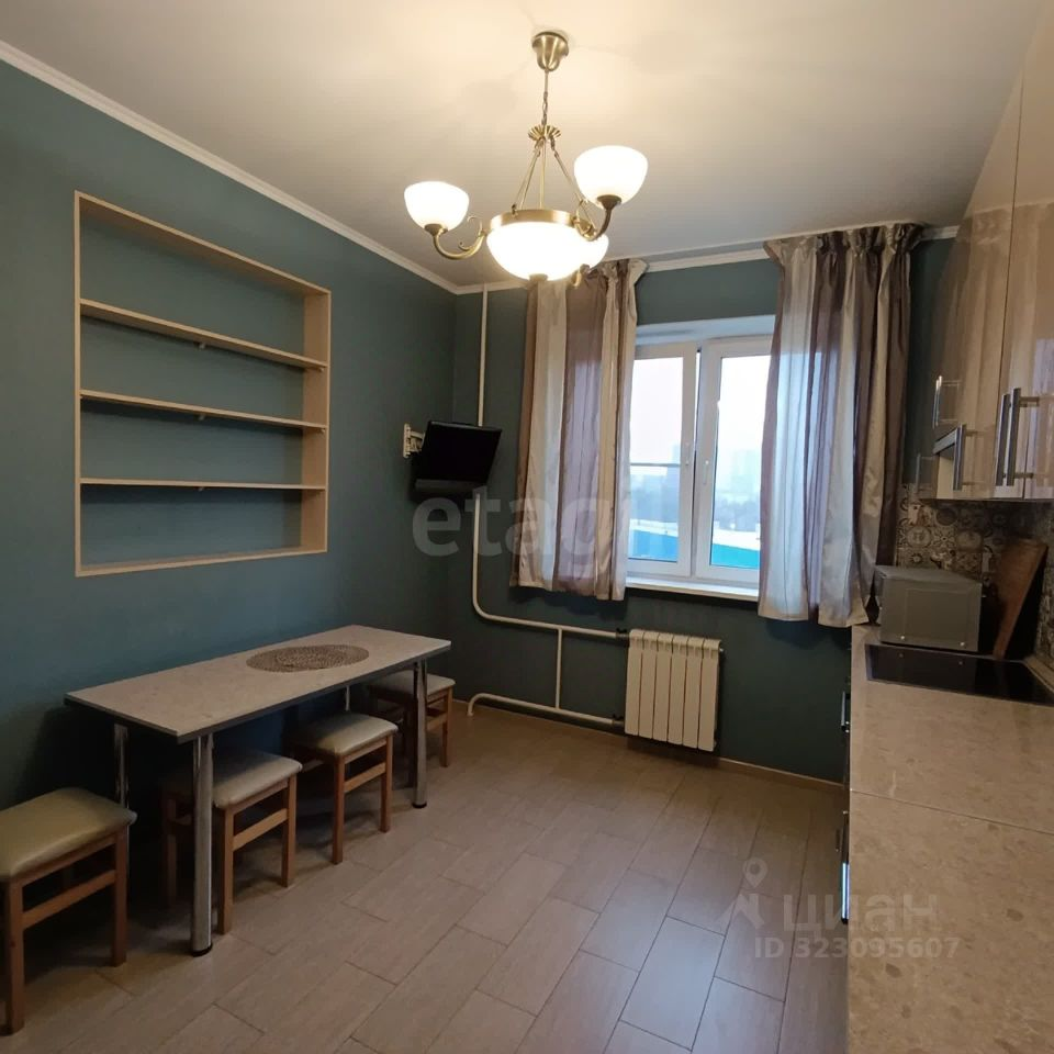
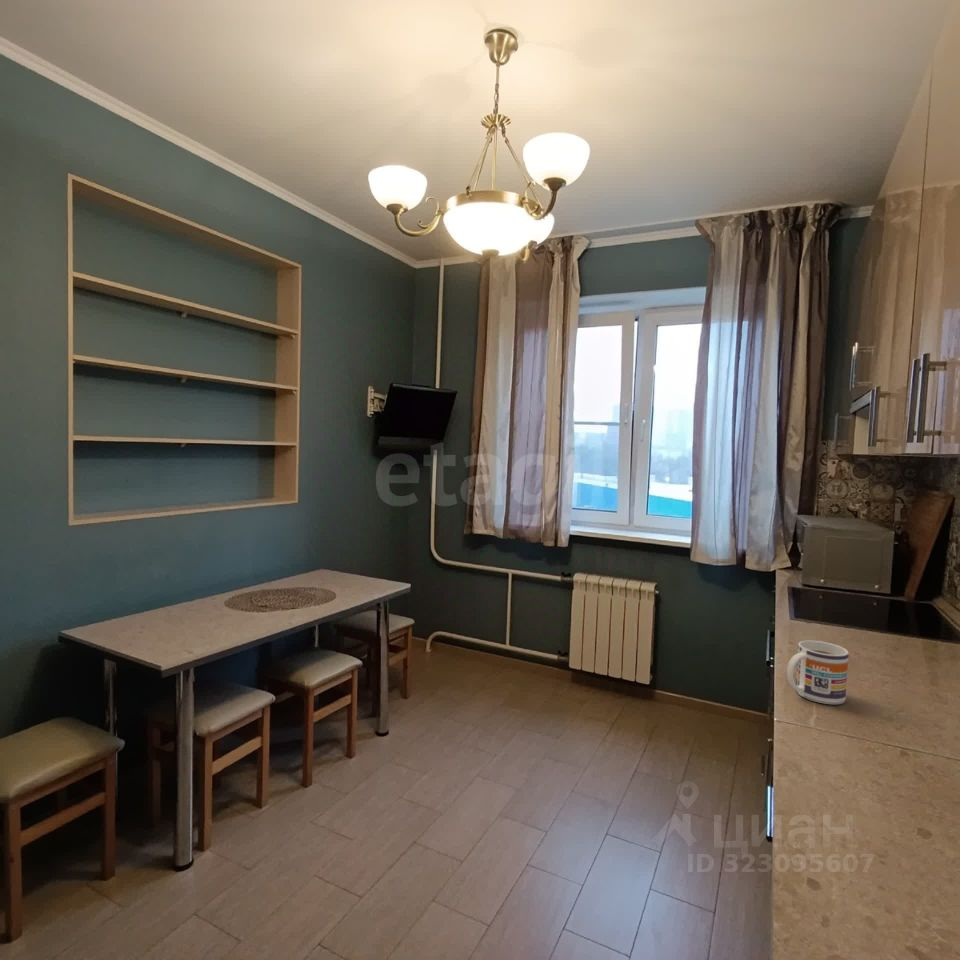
+ mug (816, 670)
